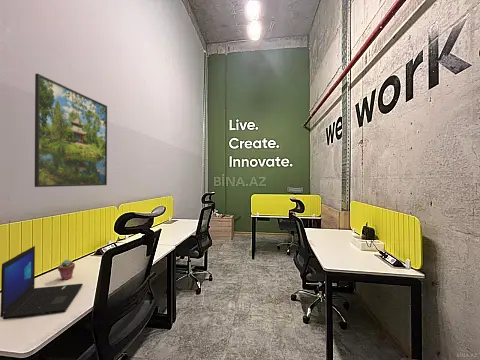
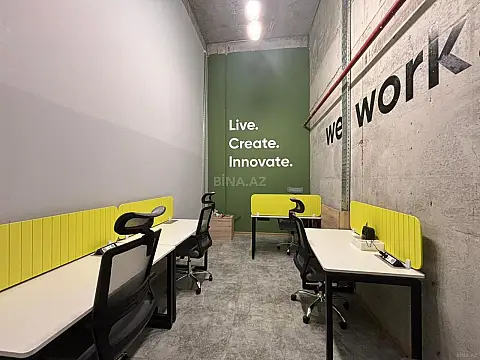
- laptop (47, 287)
- potted succulent (66, 268)
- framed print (77, 139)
